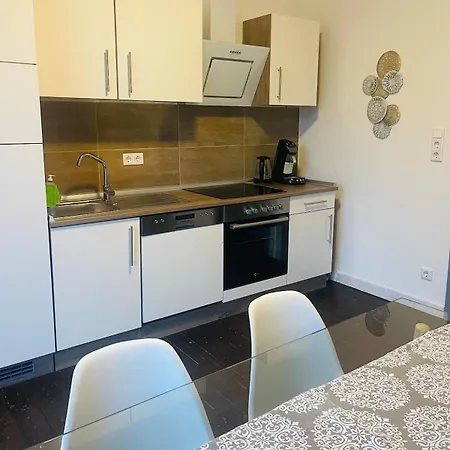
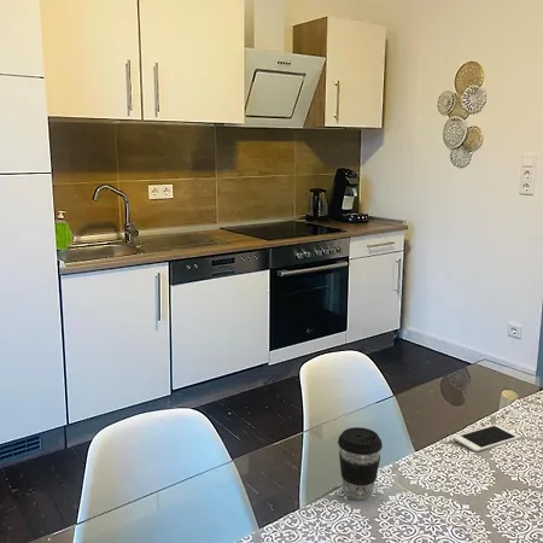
+ cell phone (486, 437)
+ coffee cup (358, 463)
